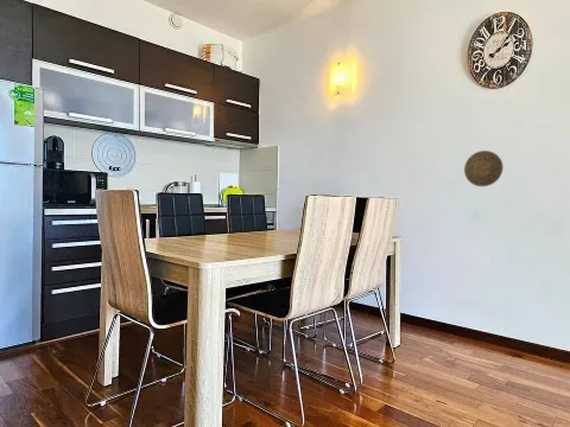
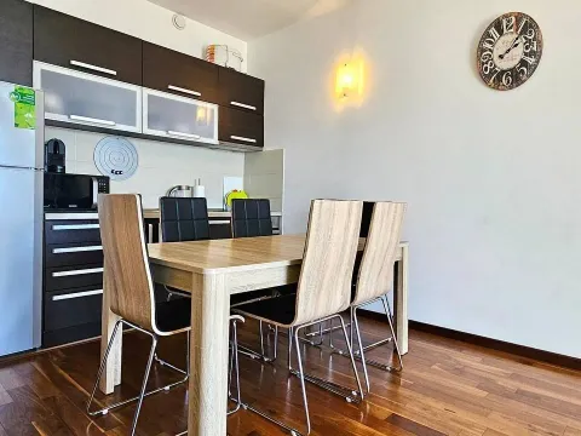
- decorative plate (482, 168)
